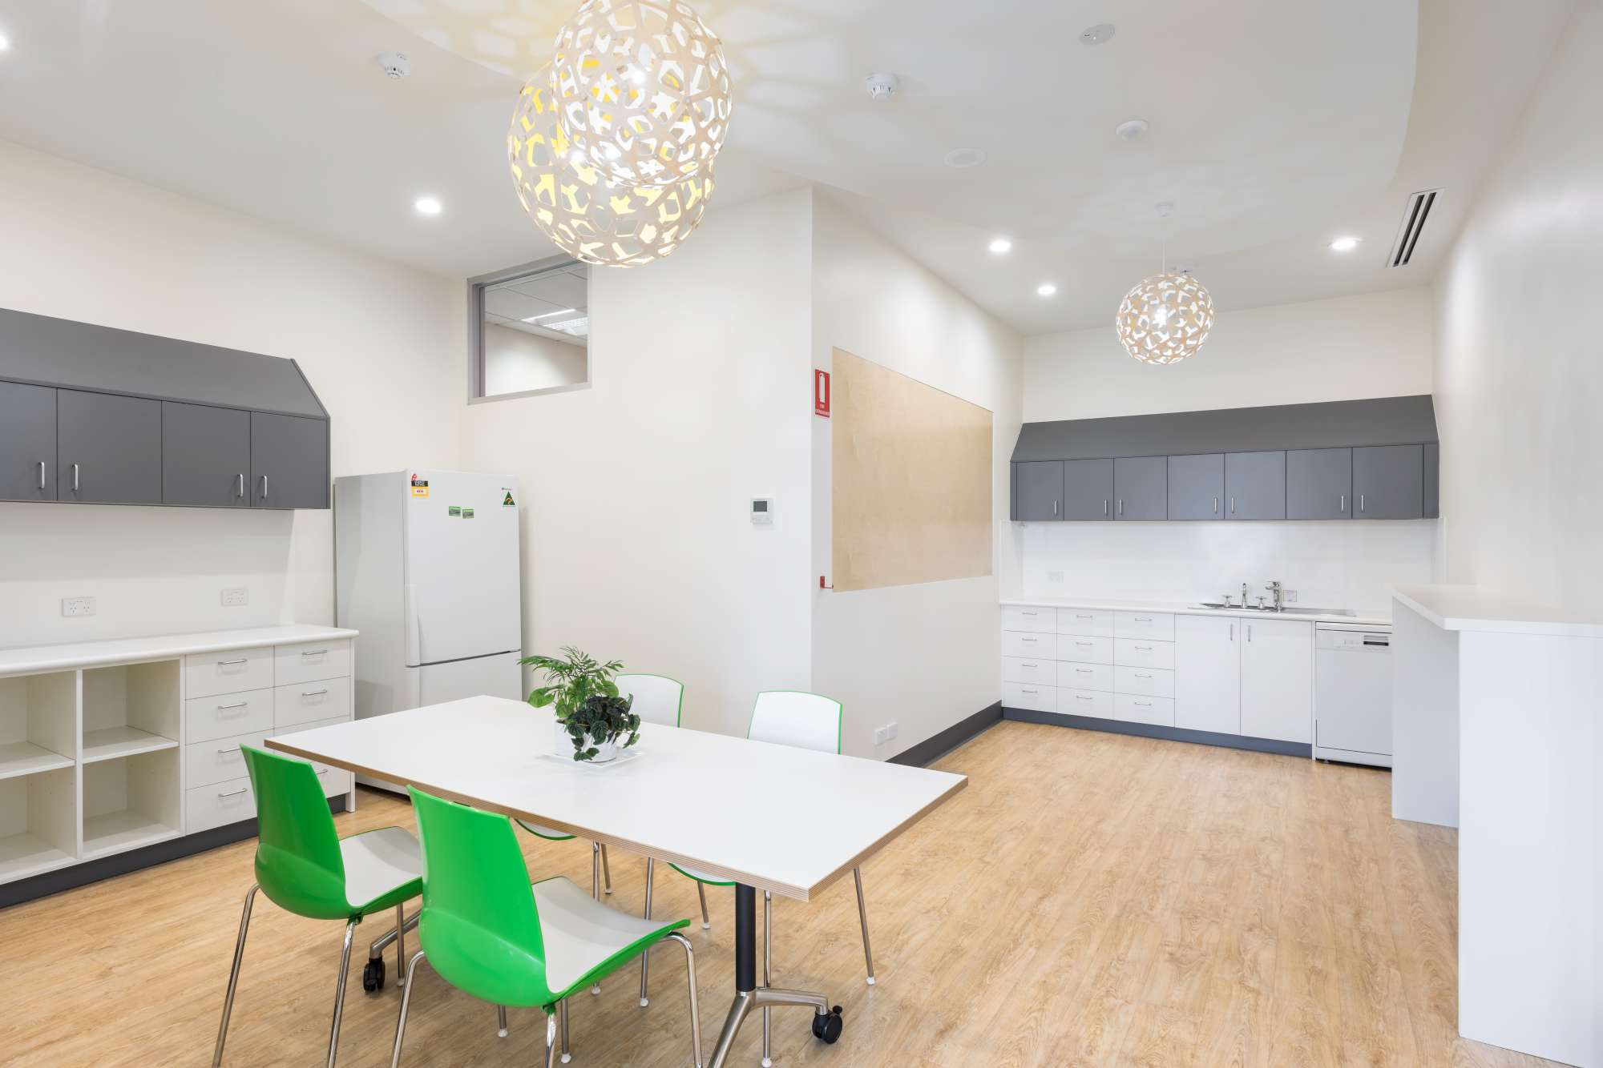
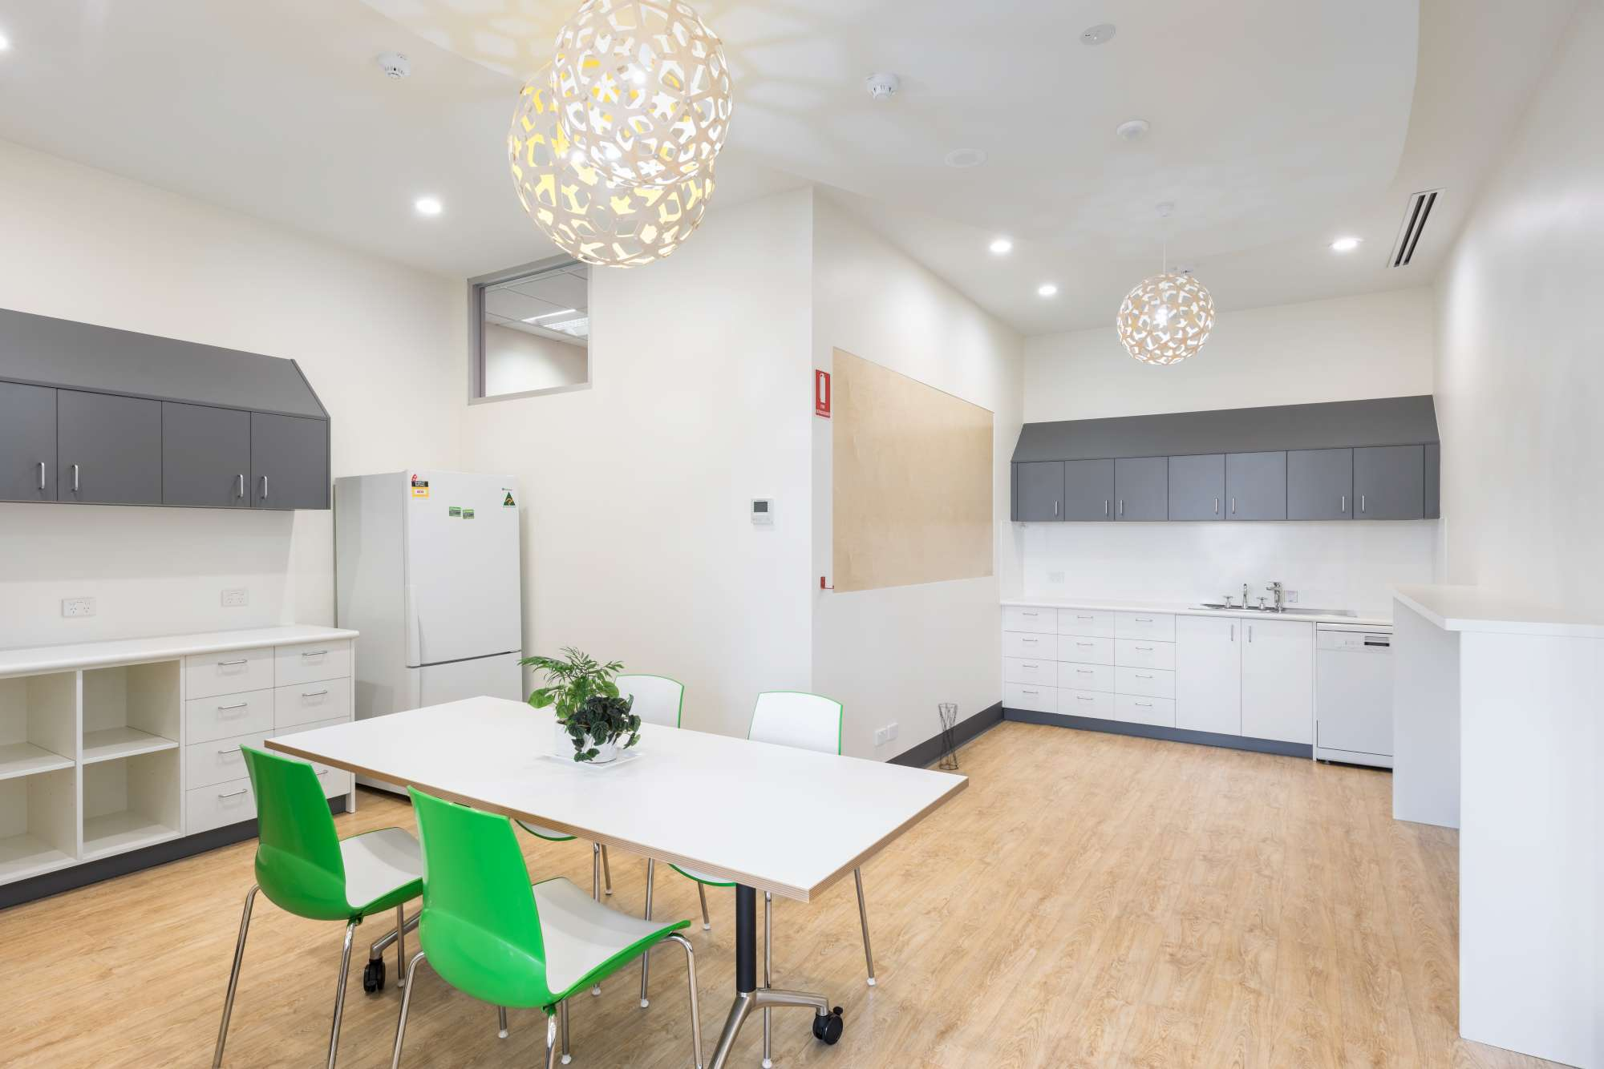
+ vase (948, 736)
